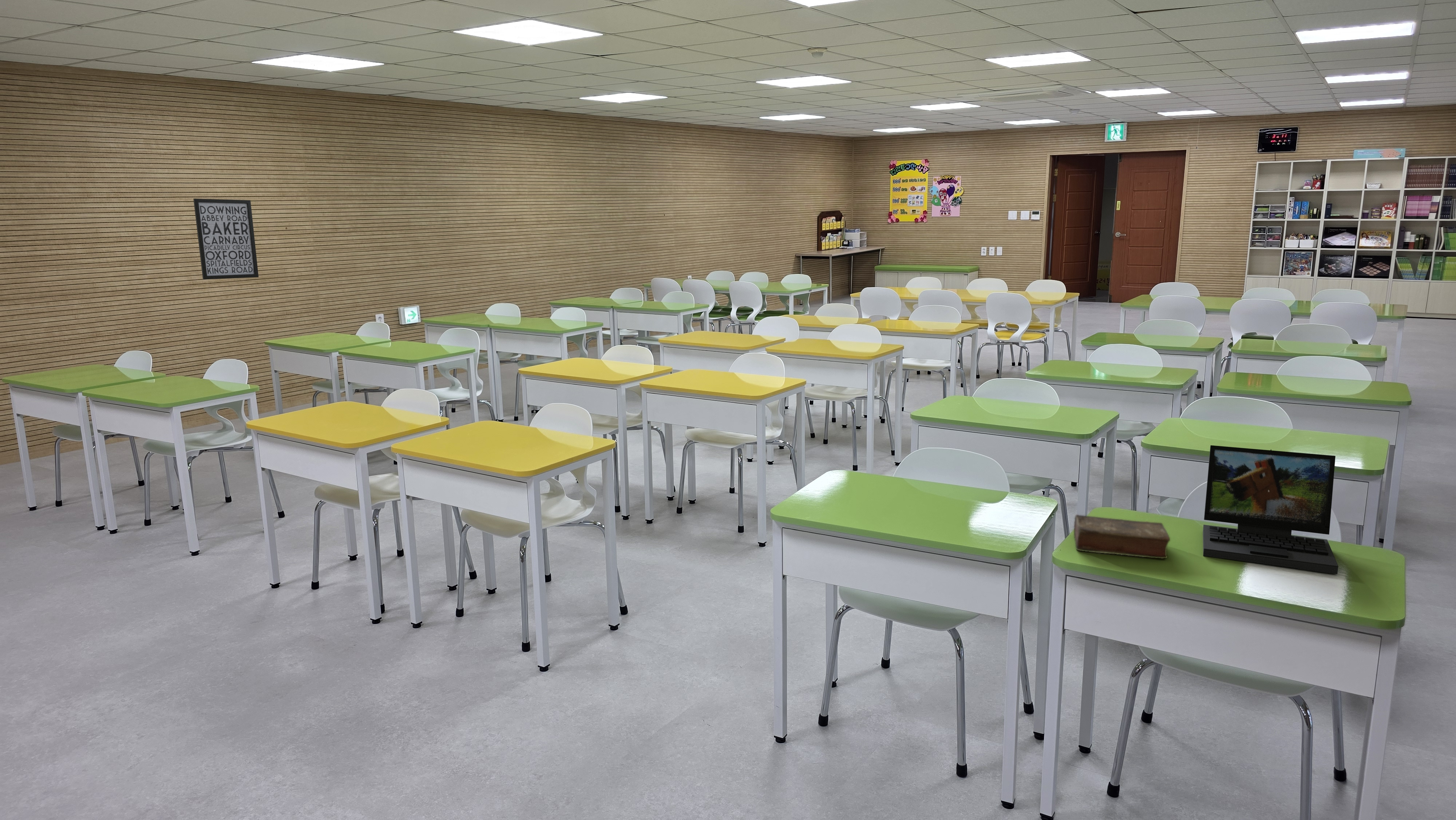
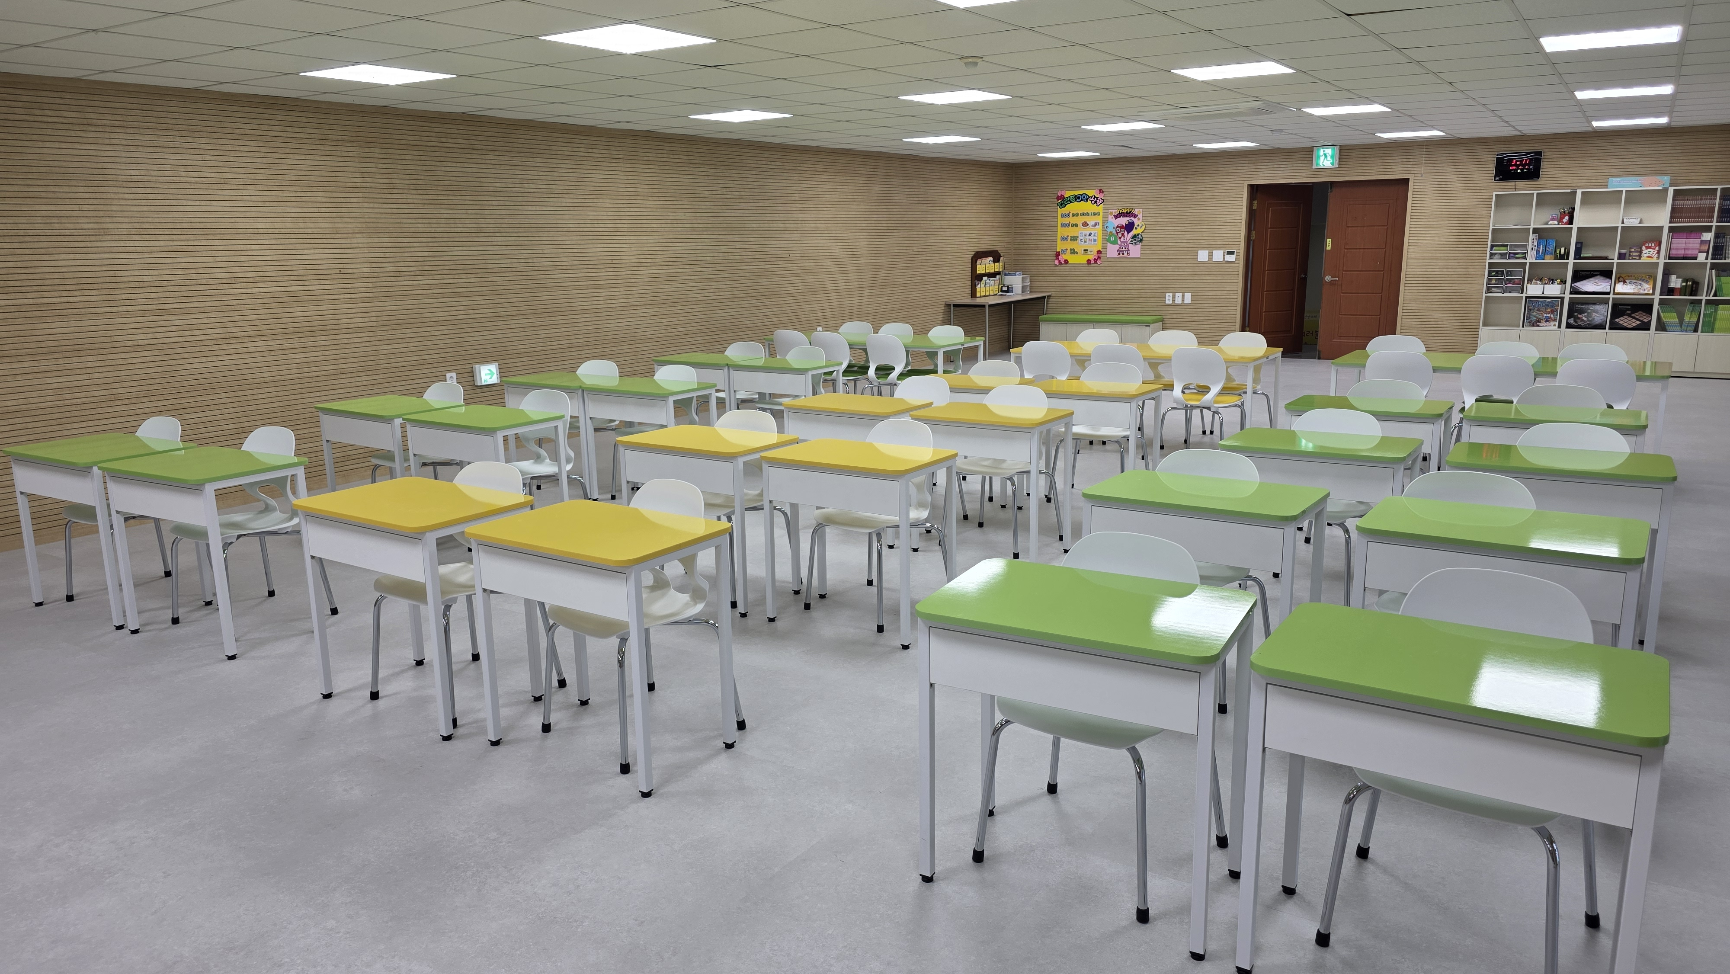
- wall art (227, 239)
- book (1120, 535)
- laptop (1270, 504)
